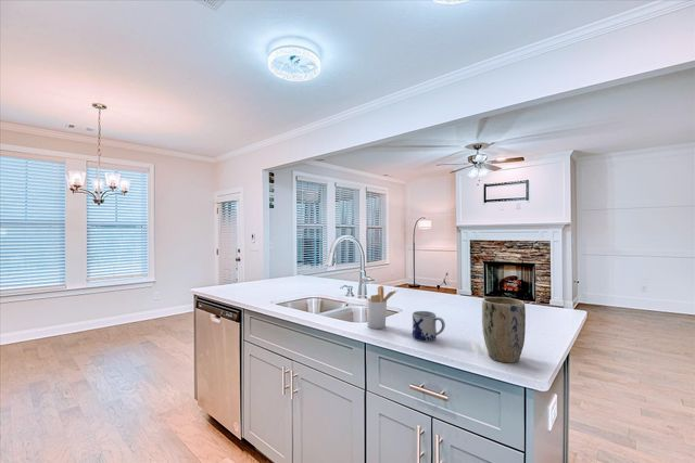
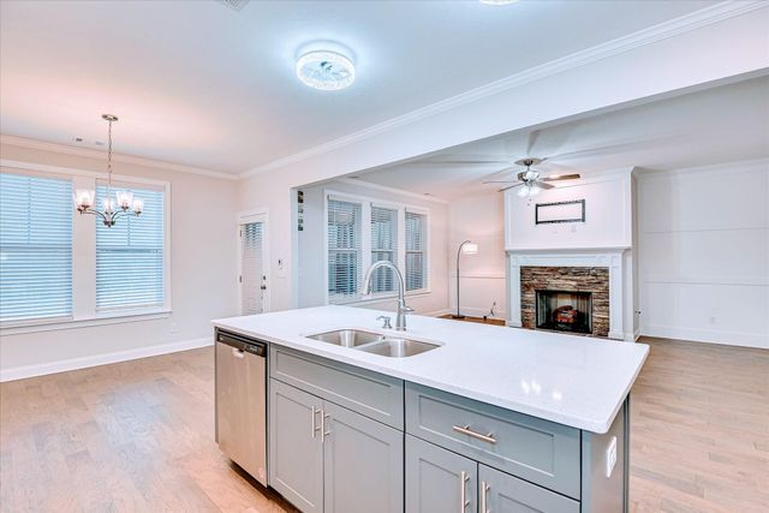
- plant pot (503, 329)
- mug (427, 325)
- utensil holder (381, 307)
